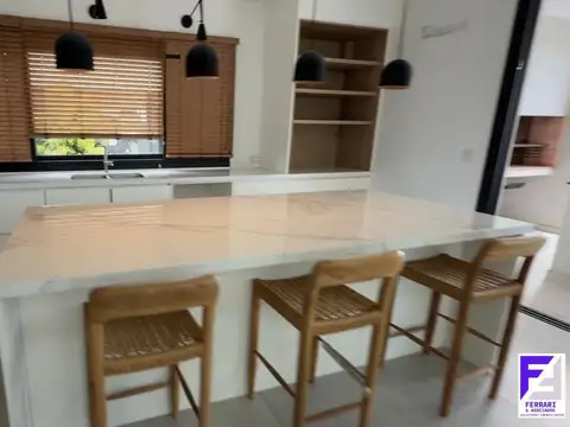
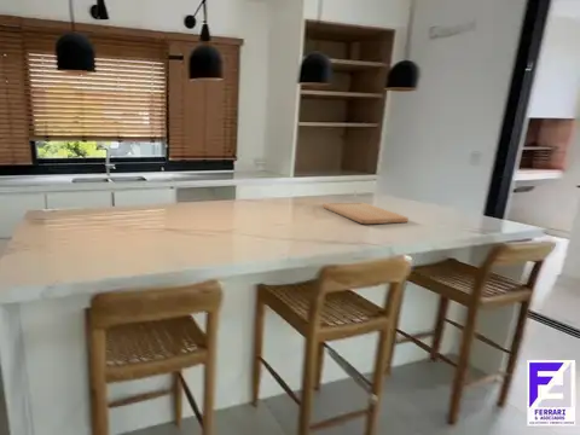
+ cutting board (362, 211)
